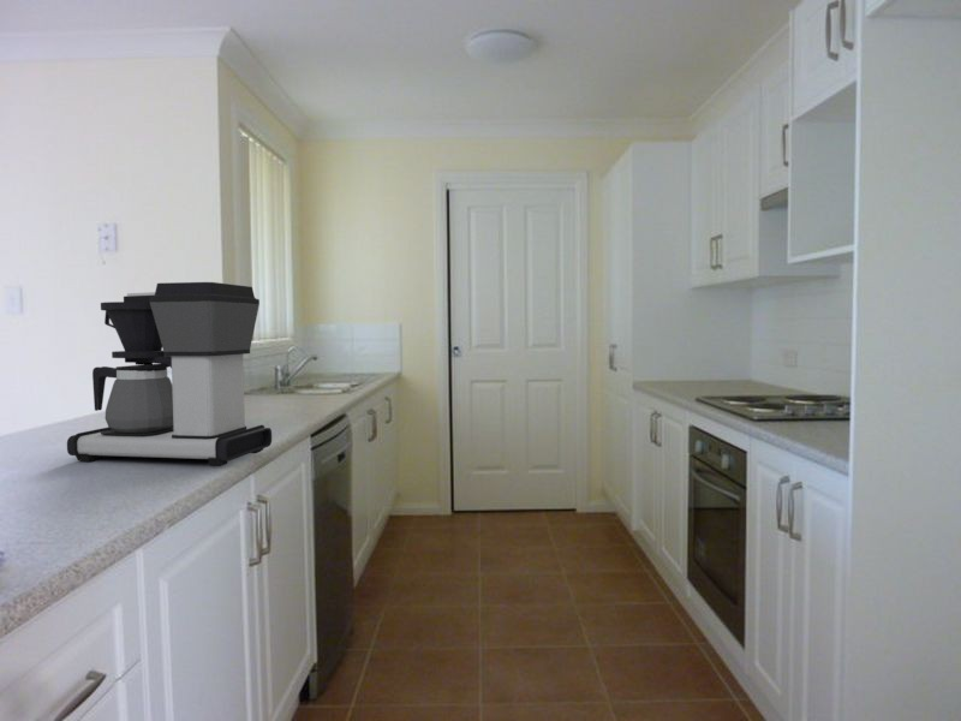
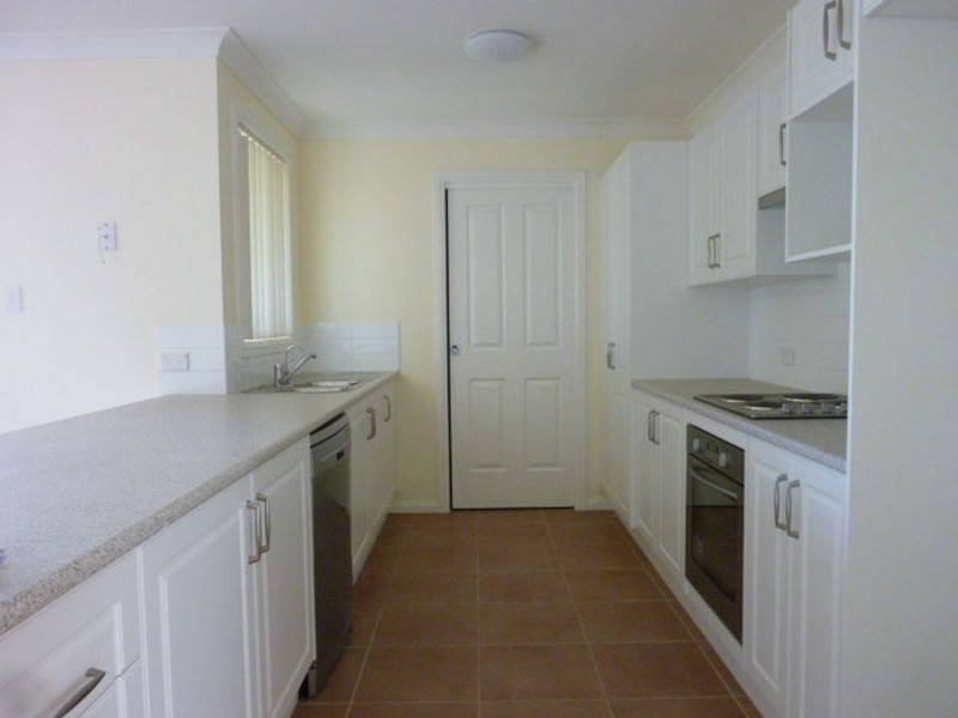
- coffee maker (172, 371)
